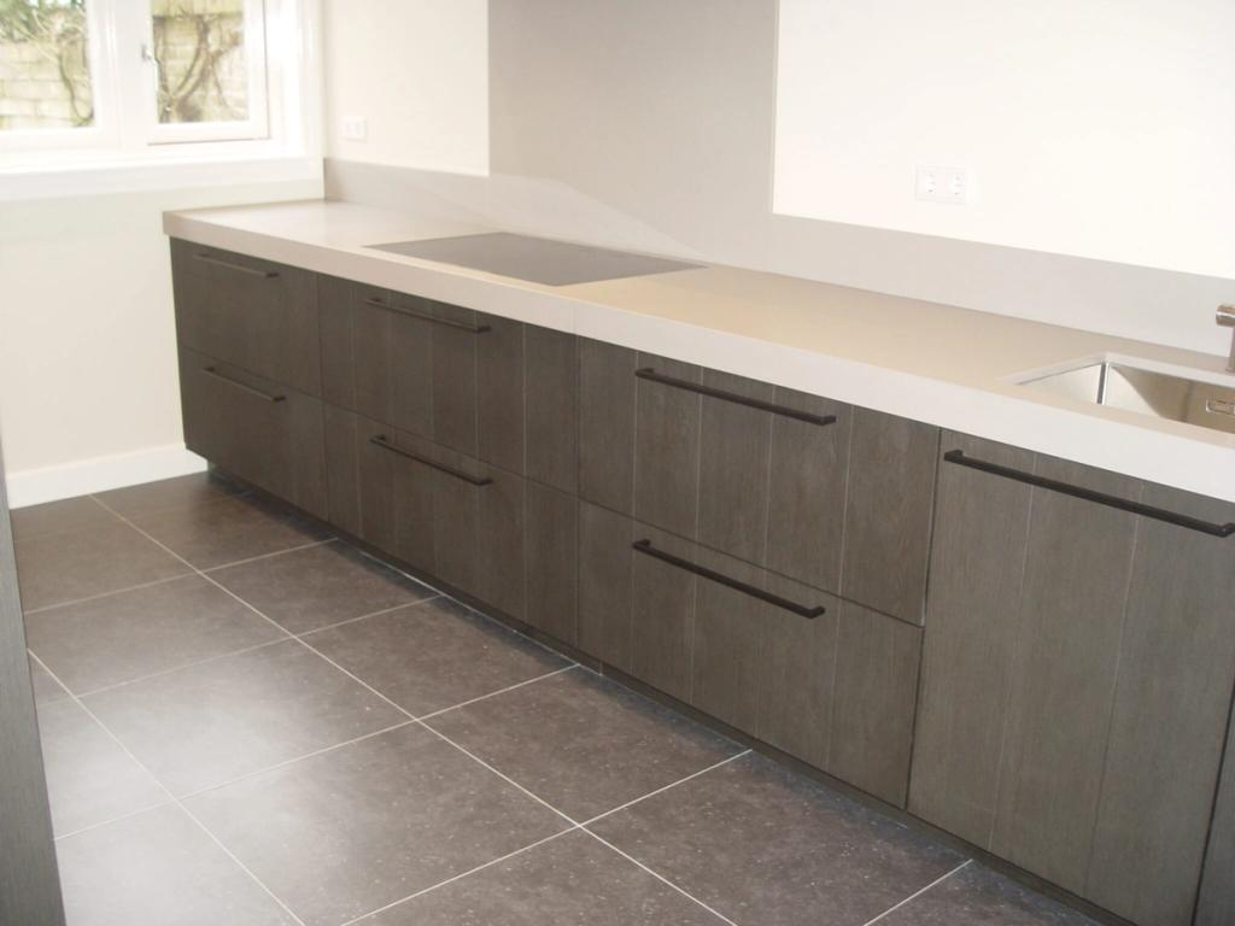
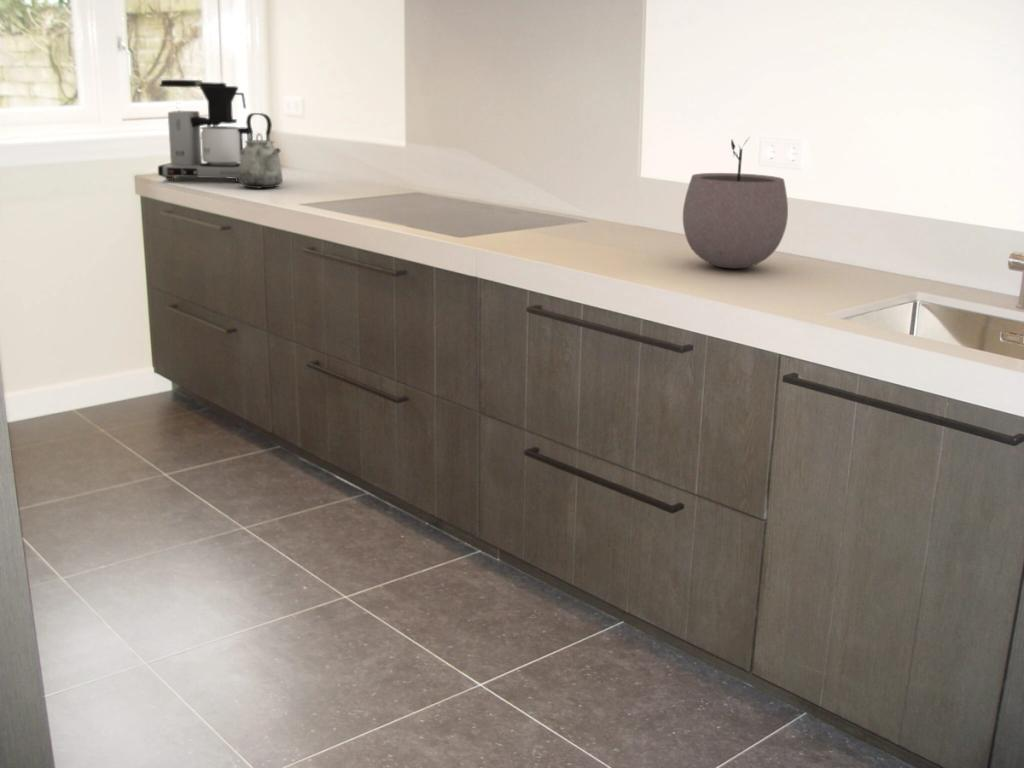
+ plant pot (735, 202)
+ kettle (264, 151)
+ coffee maker (208, 130)
